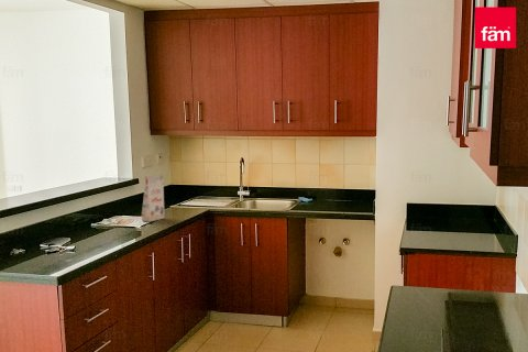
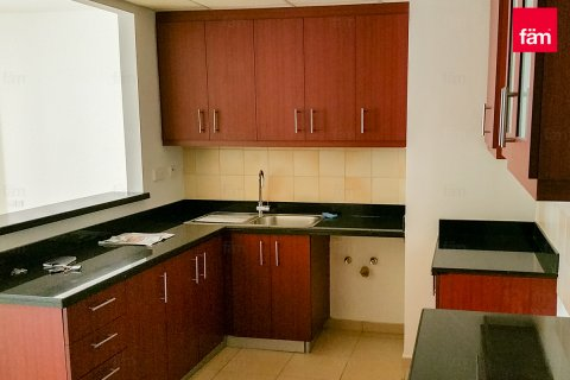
- gift box (152, 197)
